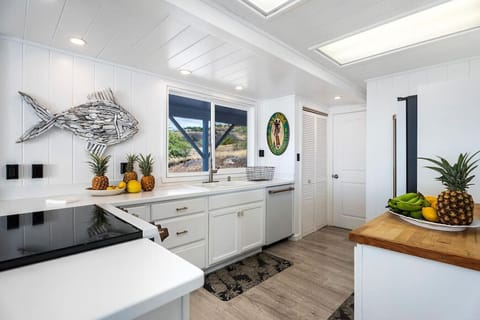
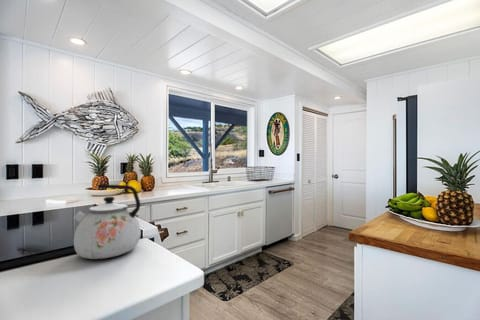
+ kettle (108, 217)
